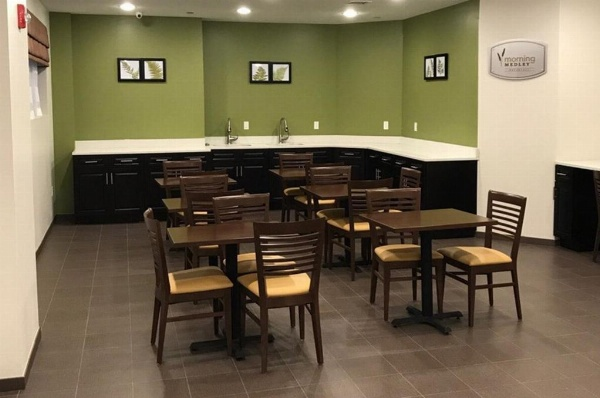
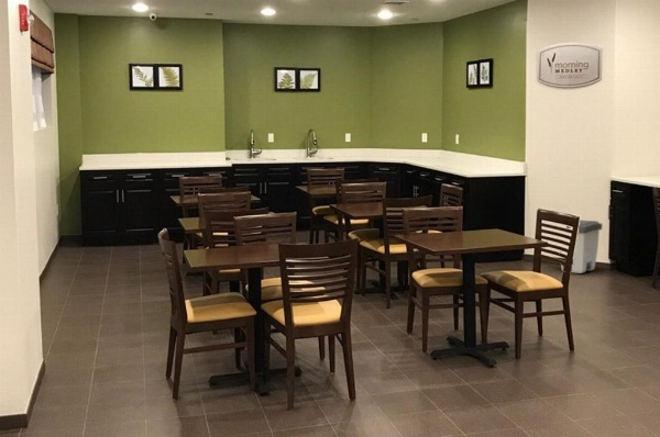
+ trash can (578, 245)
